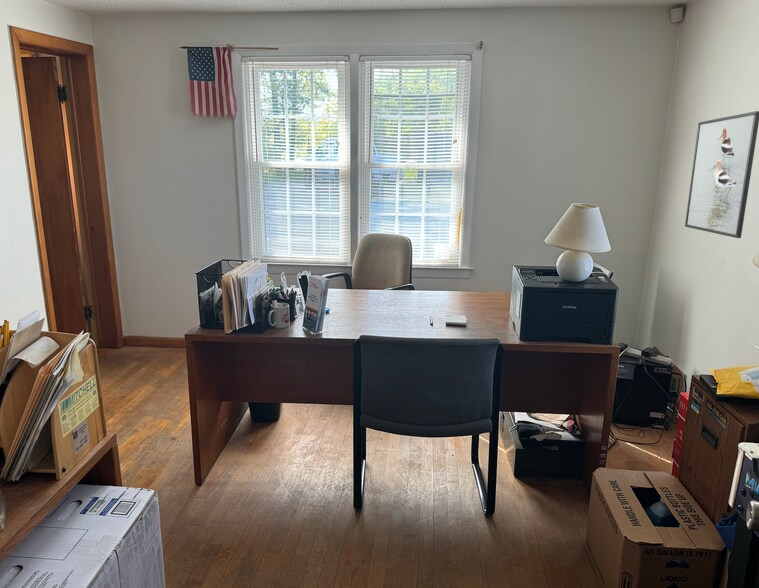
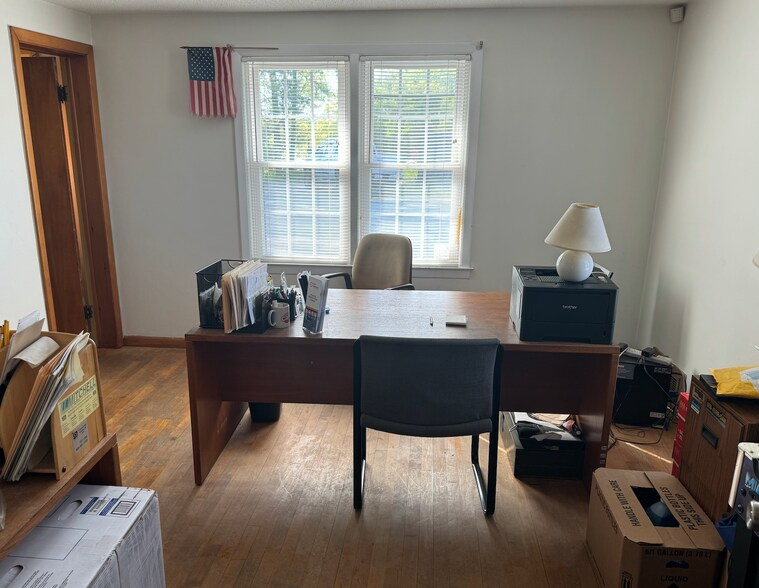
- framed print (718, 175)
